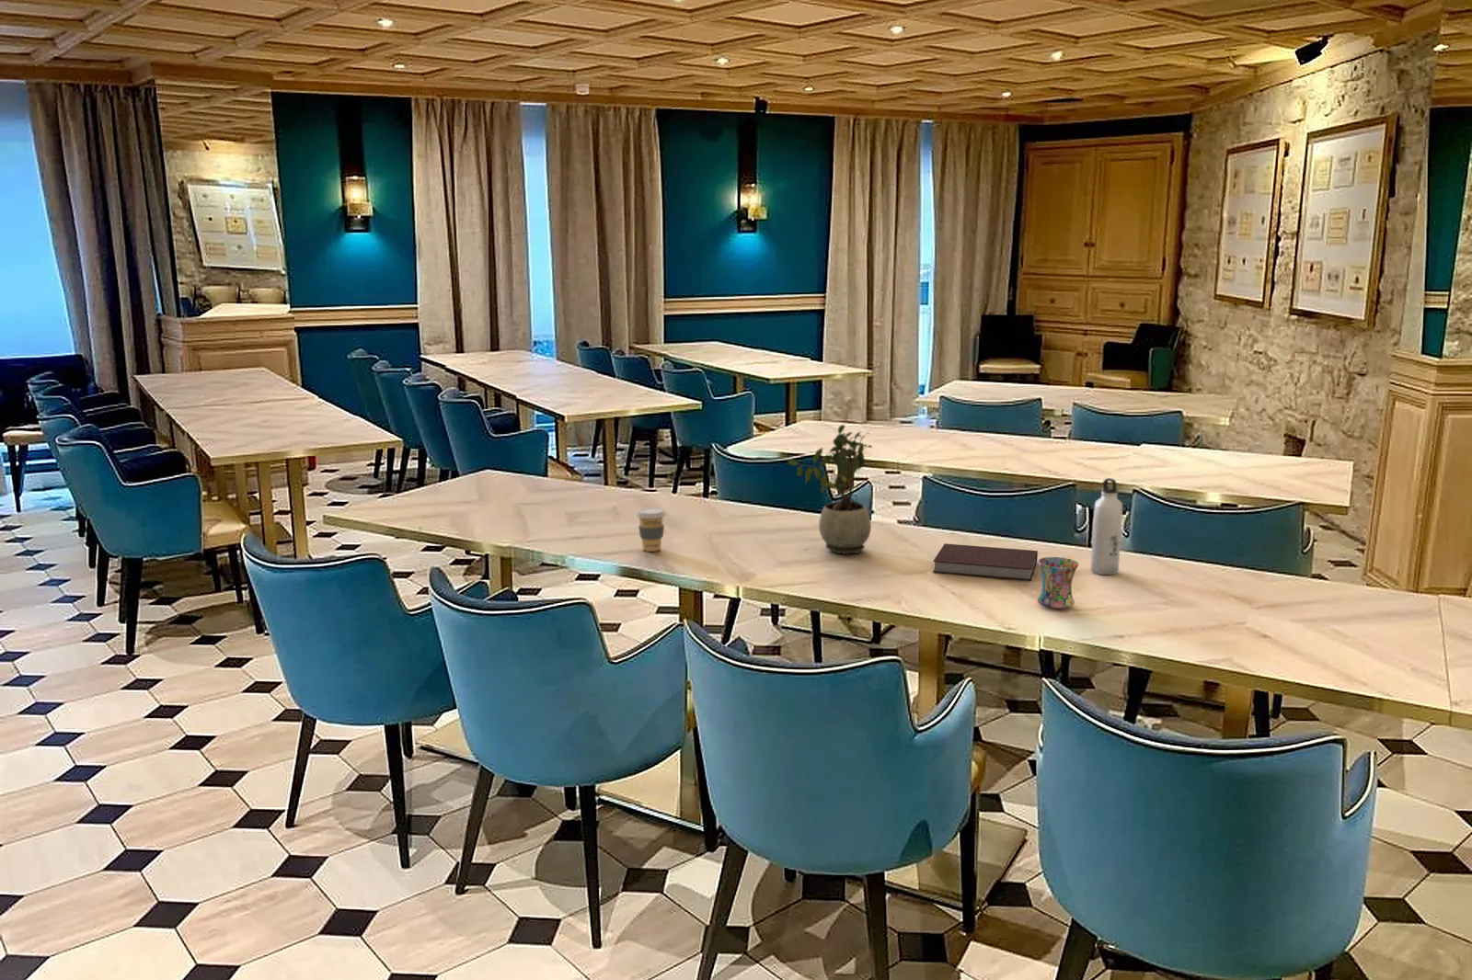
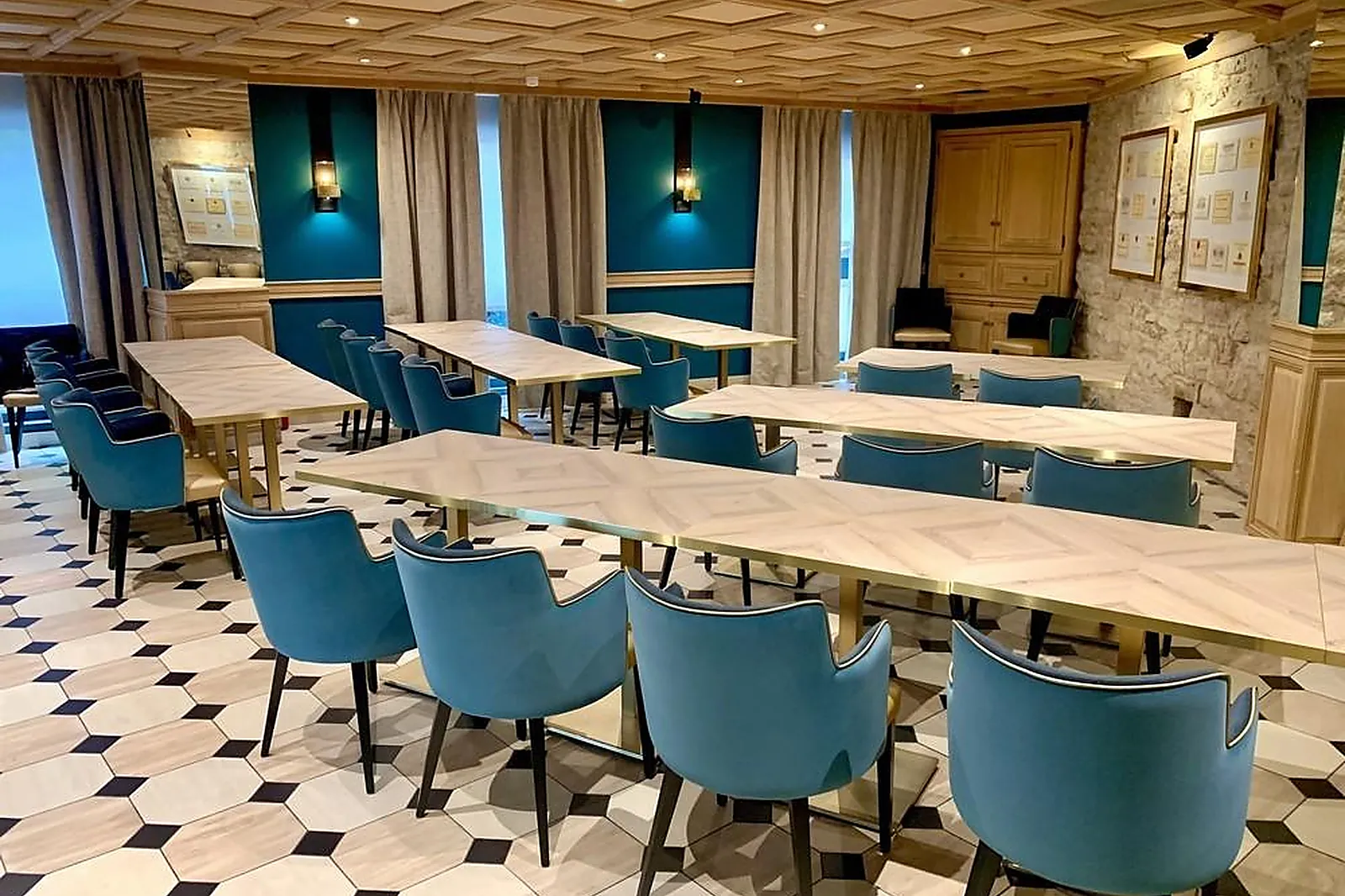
- notebook (985, 561)
- coffee cup (650, 529)
- water bottle (1106, 525)
- mug (1054, 585)
- potted plant (834, 487)
